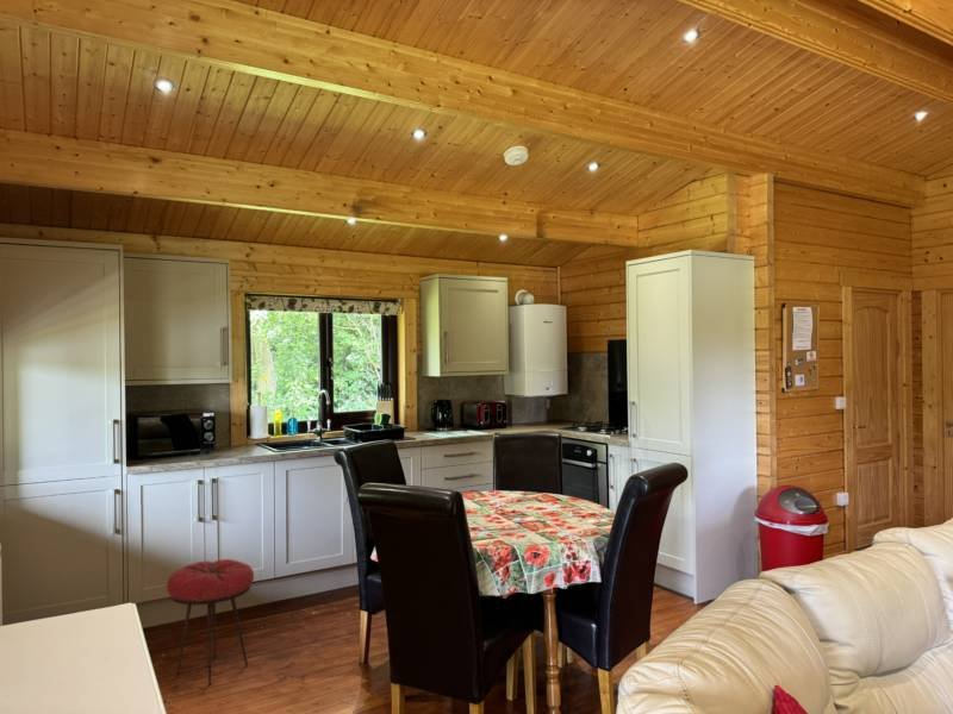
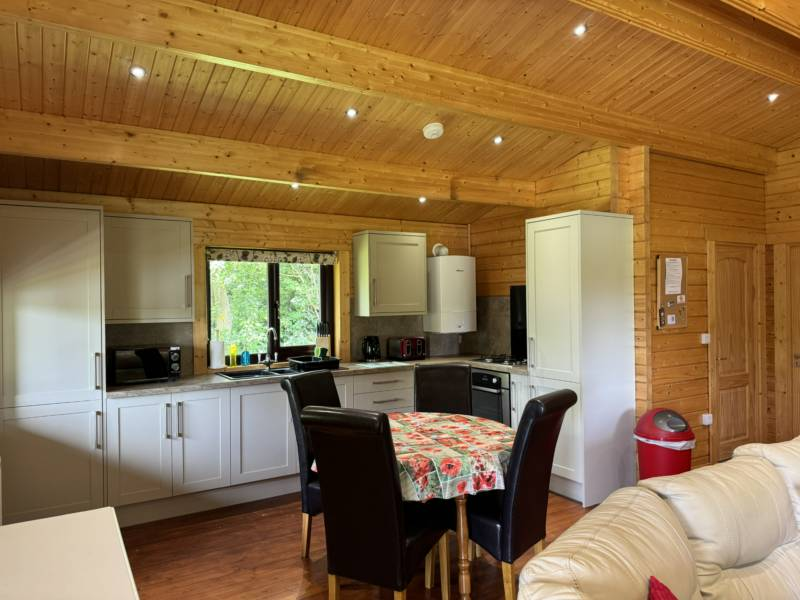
- stool (211, 618)
